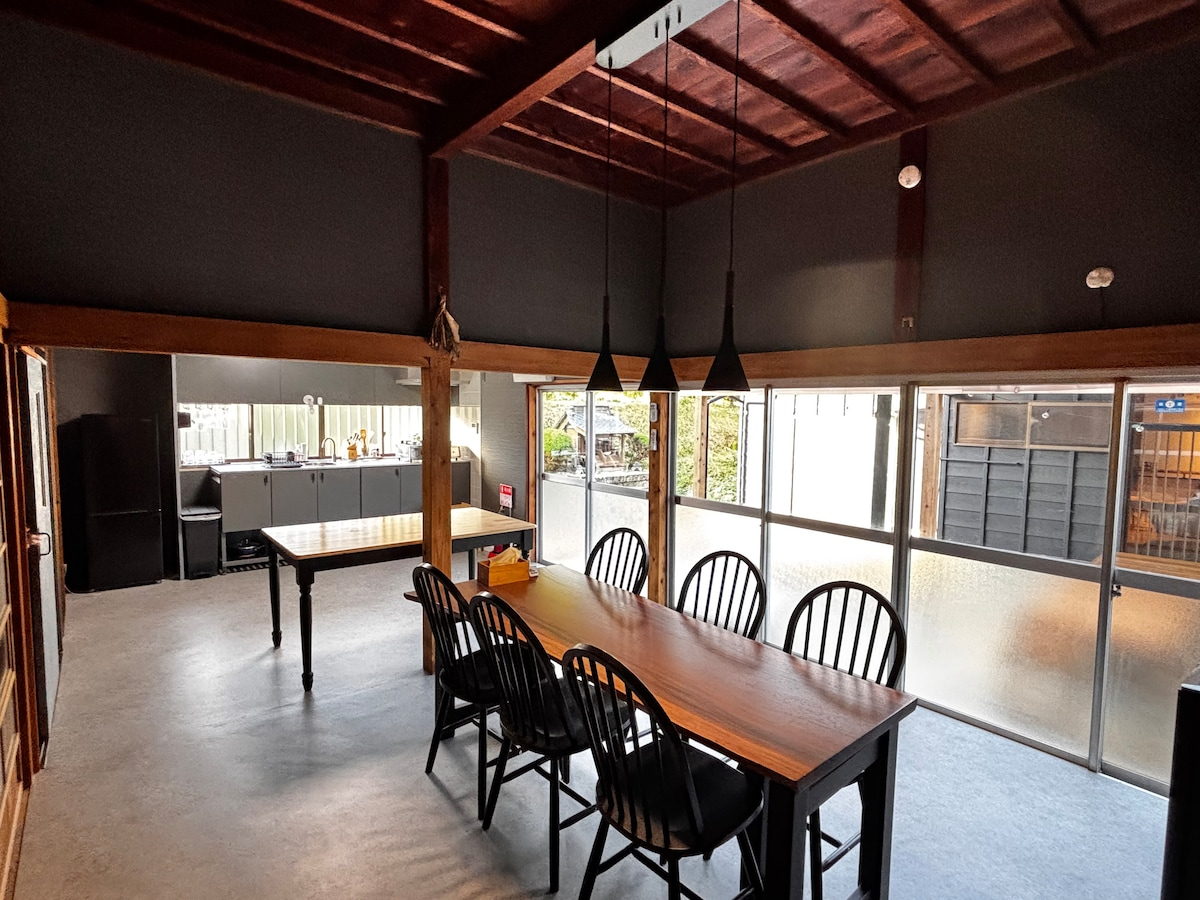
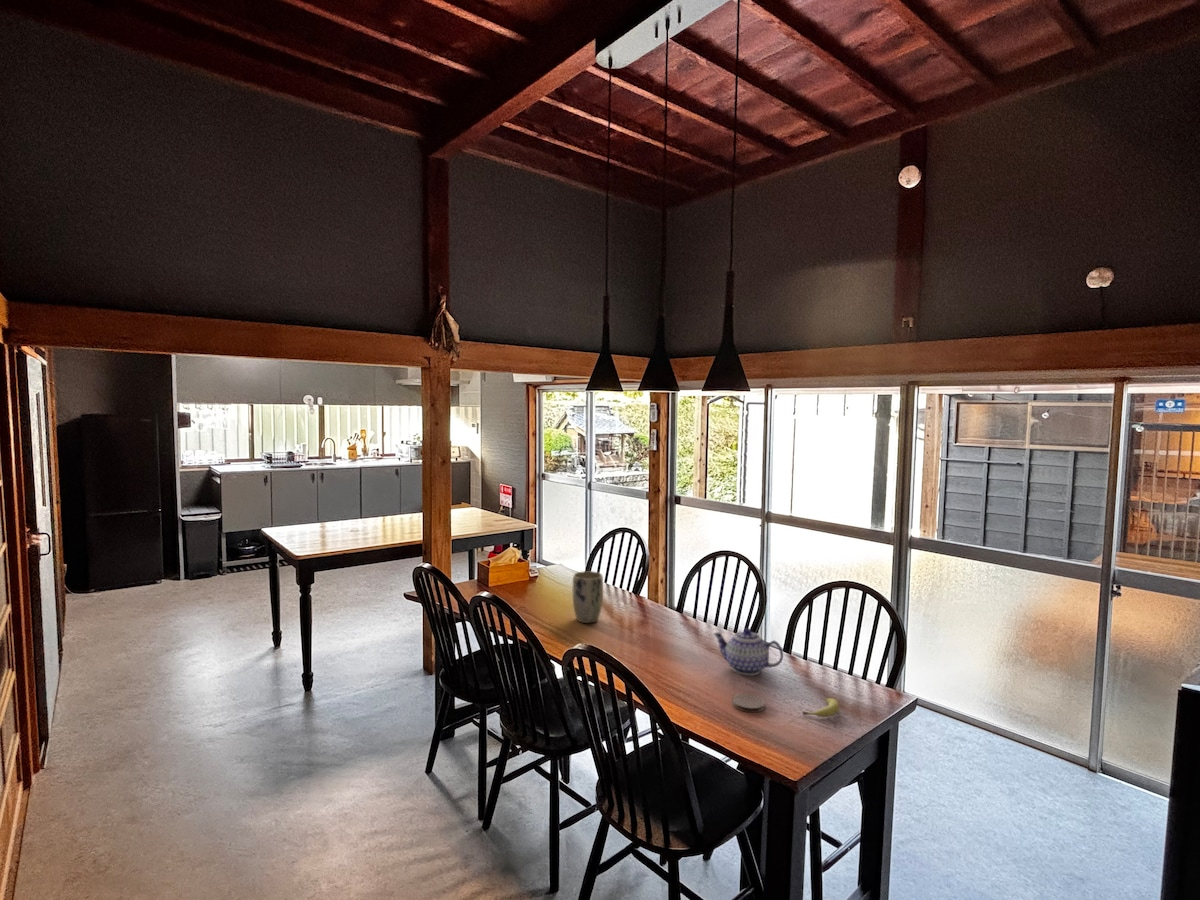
+ fruit (825, 707)
+ plant pot (587, 597)
+ teapot (747, 649)
+ coaster (748, 702)
